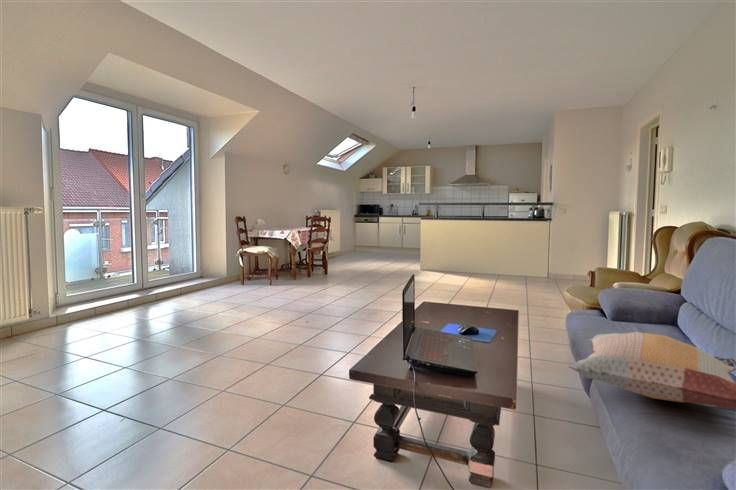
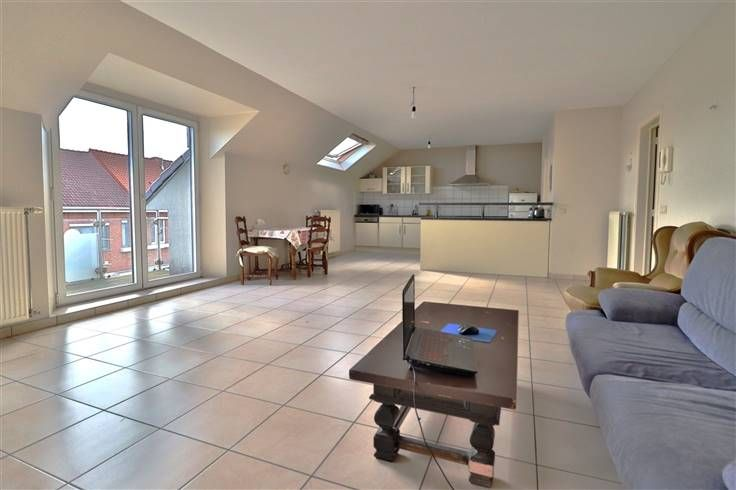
- decorative pillow (657, 364)
